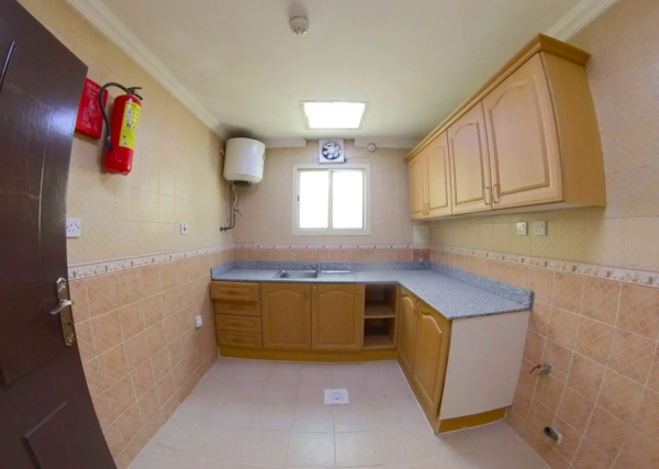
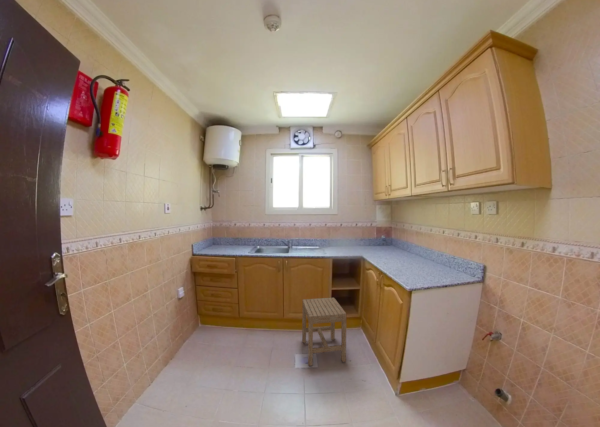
+ stool (322, 328)
